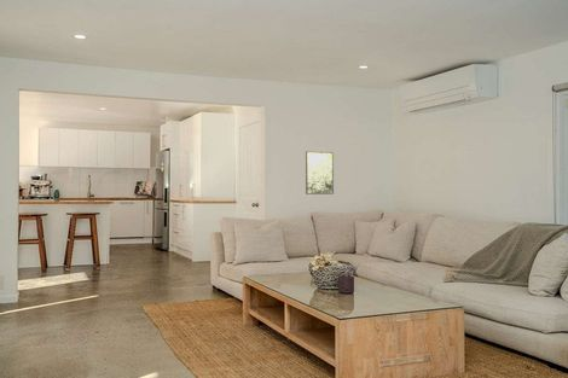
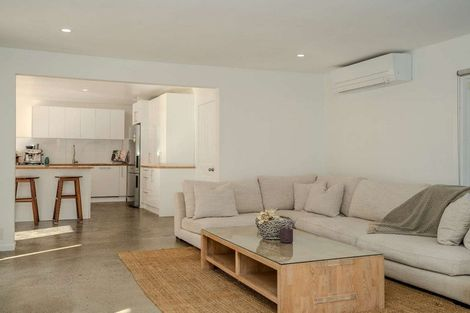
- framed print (319, 173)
